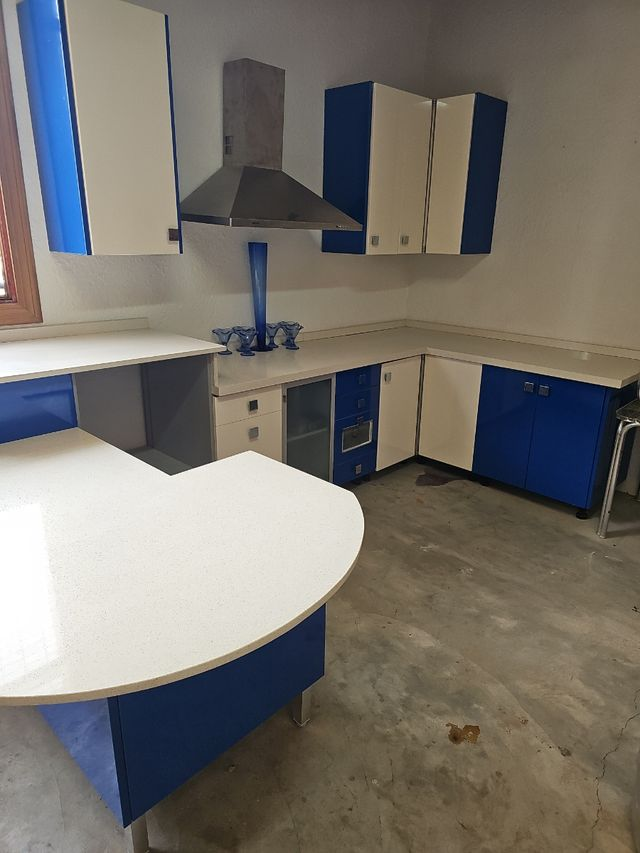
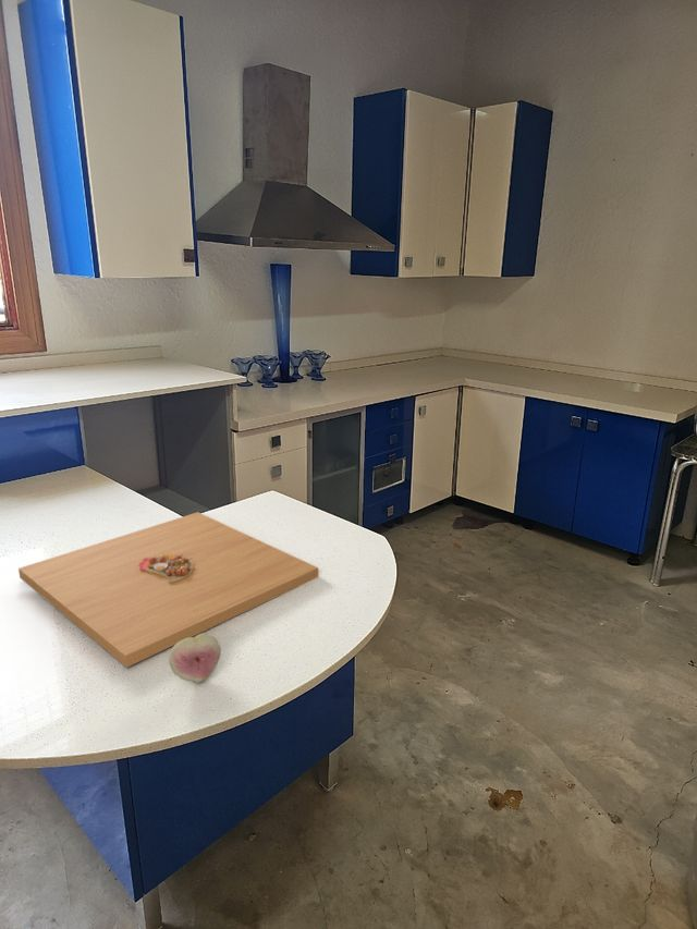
+ platter (169, 570)
+ fruit (196, 658)
